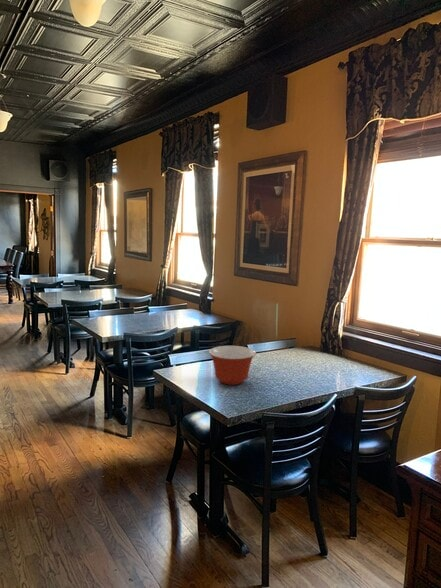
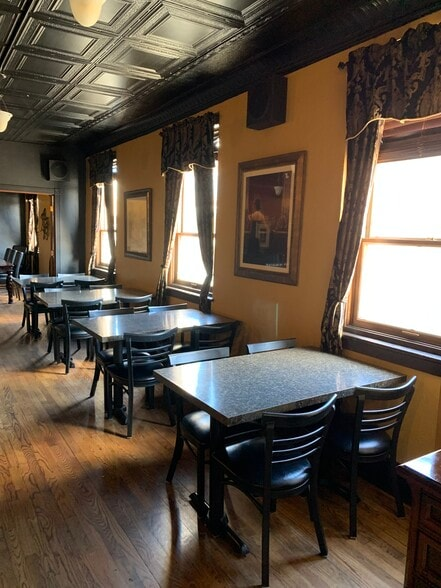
- mixing bowl (231, 366)
